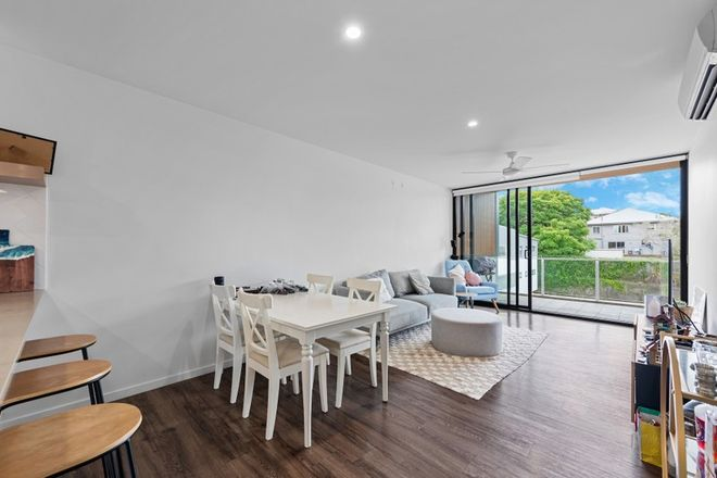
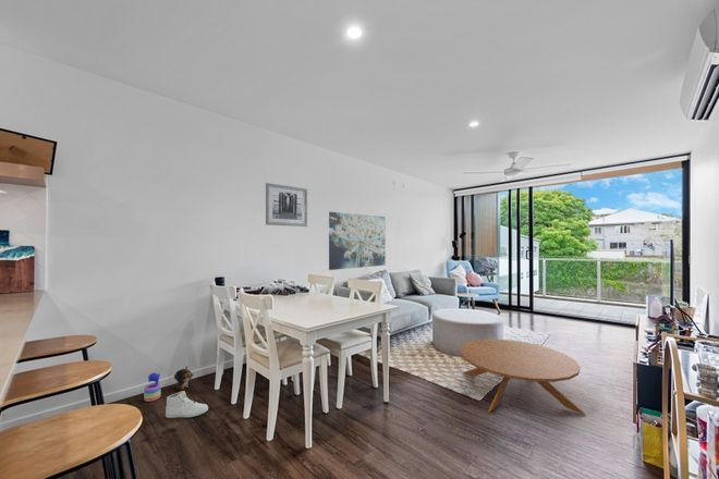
+ coffee table (515, 372)
+ stacking toy (151, 385)
+ plush toy (184, 376)
+ sneaker (186, 403)
+ wall art (360, 241)
+ wall art (288, 206)
